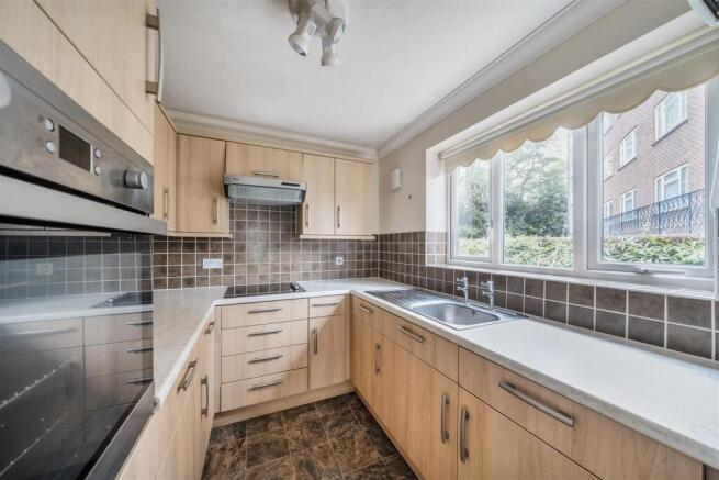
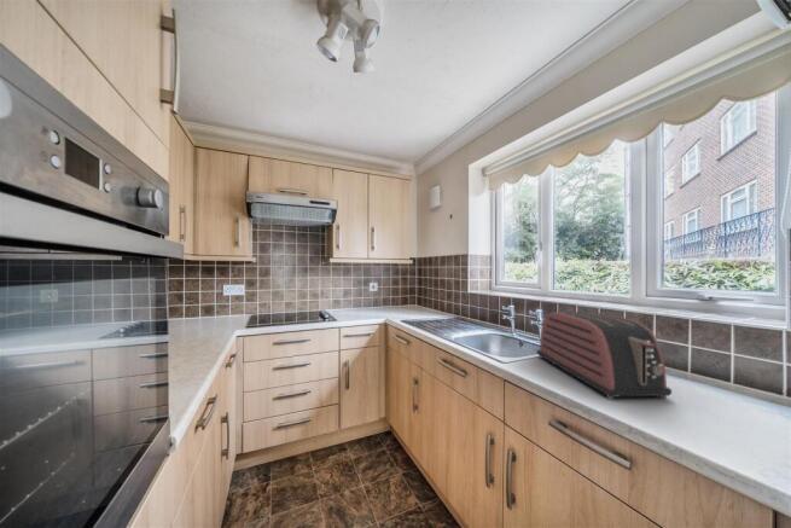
+ toaster (594, 346)
